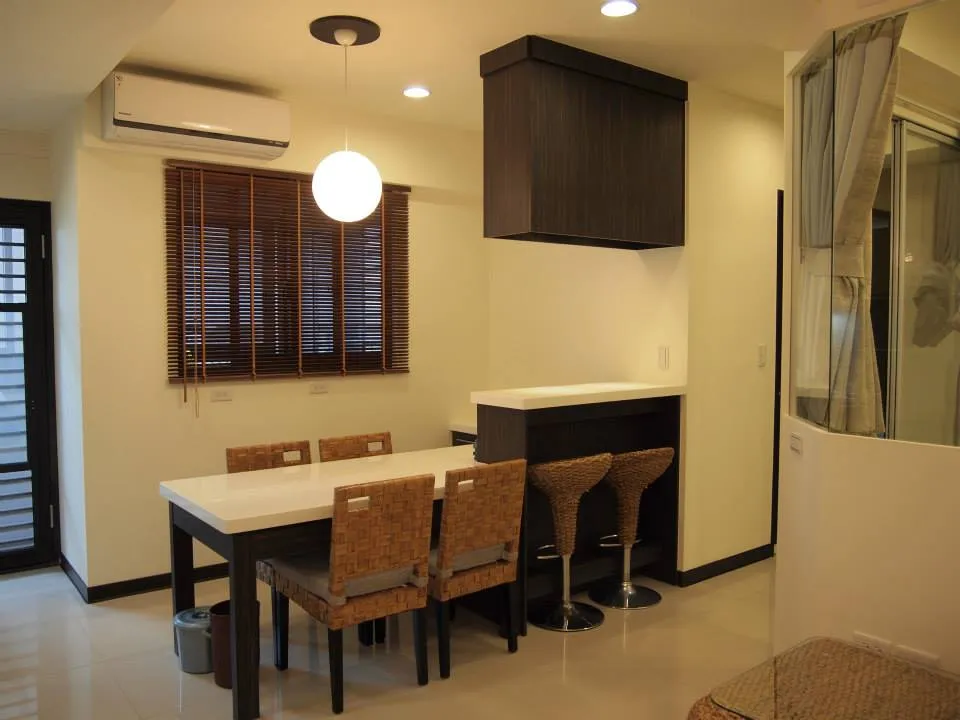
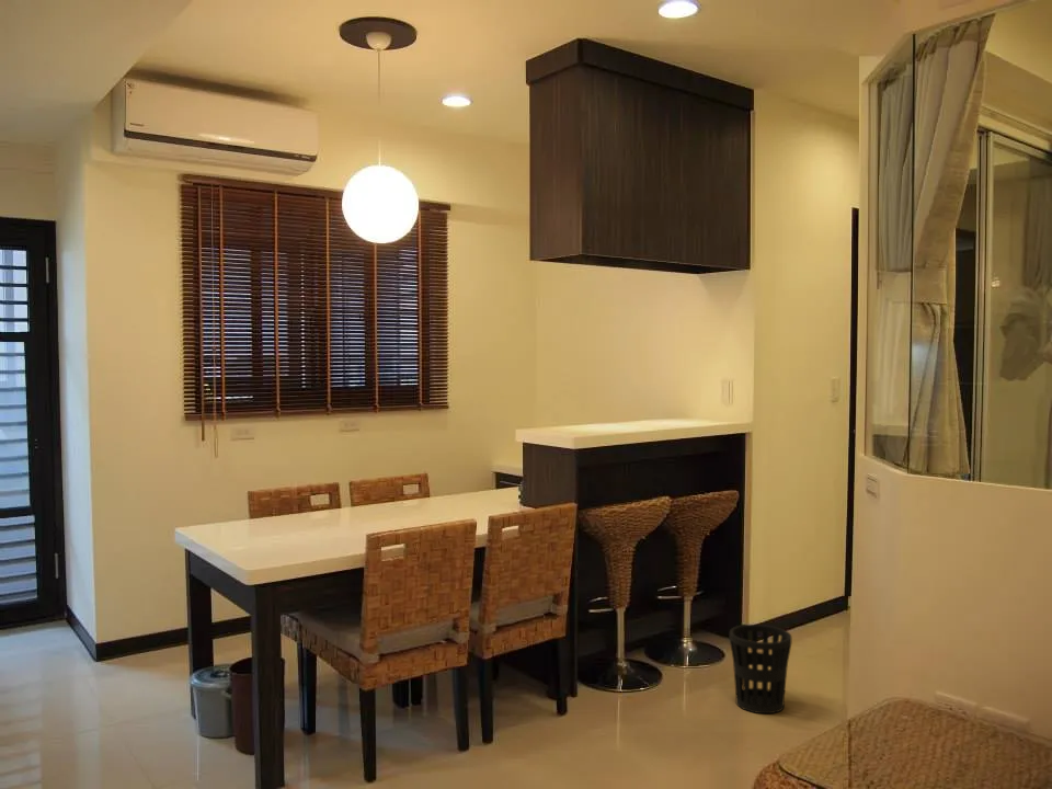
+ wastebasket (759, 670)
